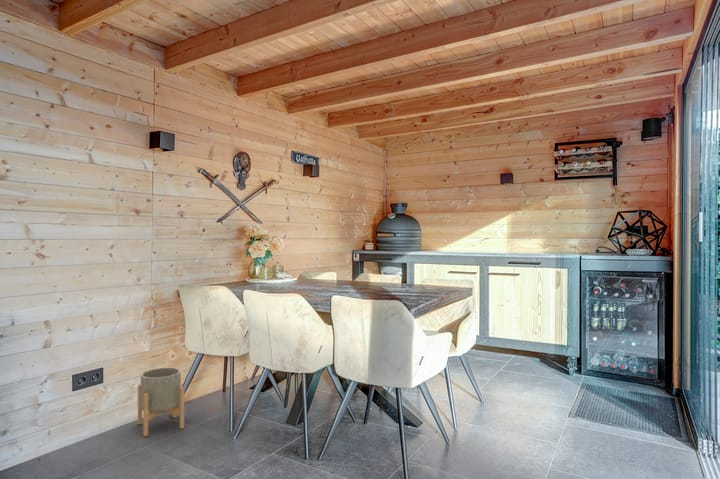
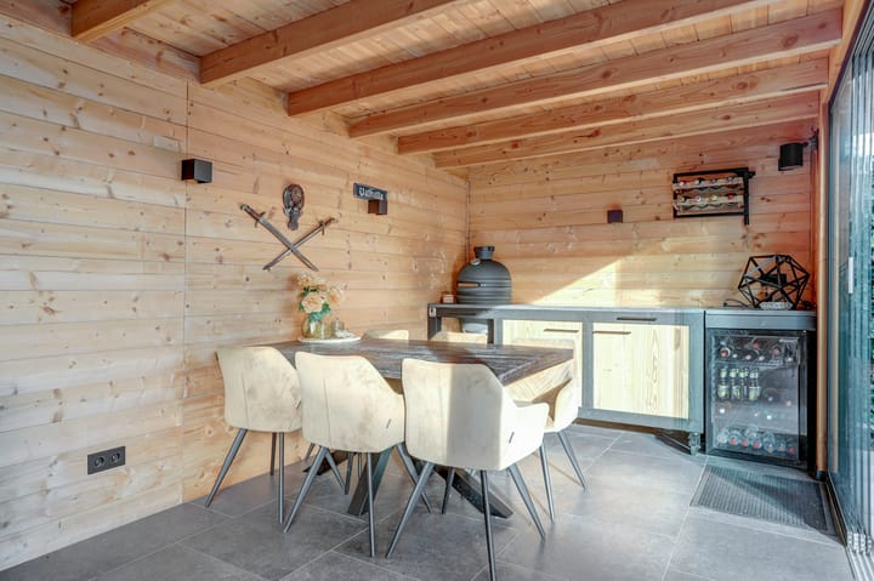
- planter (160, 399)
